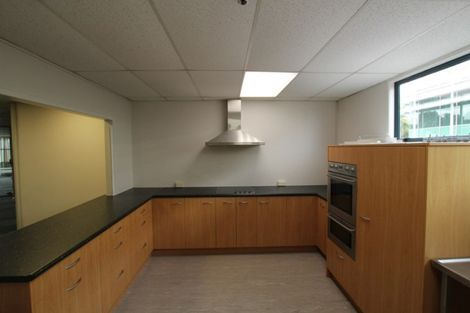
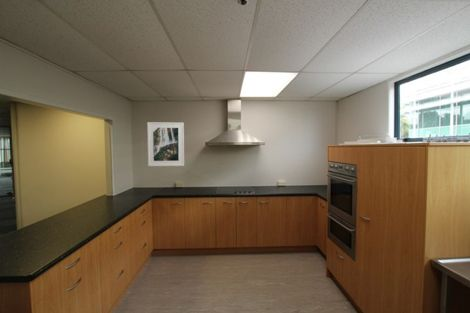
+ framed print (166, 144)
